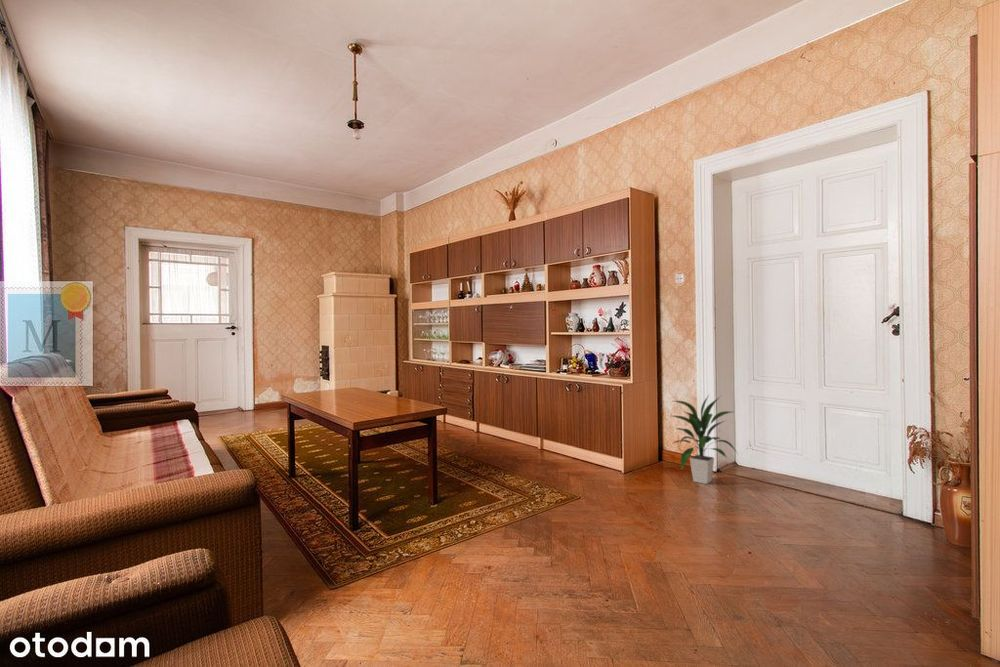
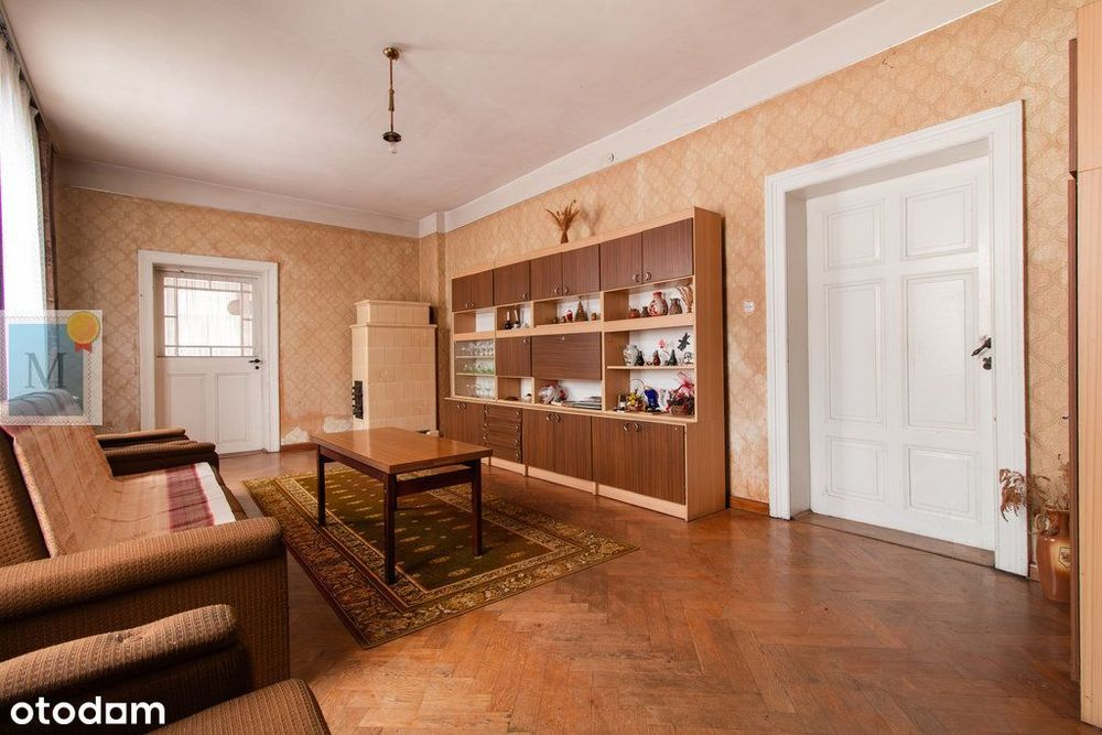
- indoor plant (698, 437)
